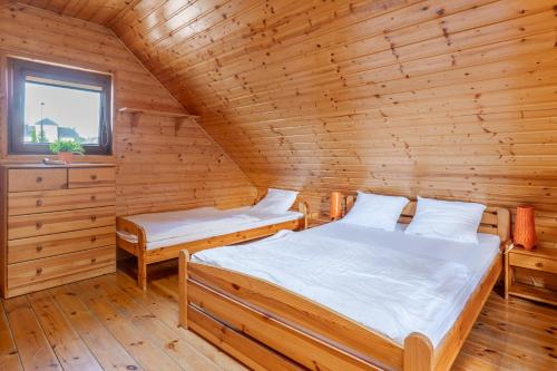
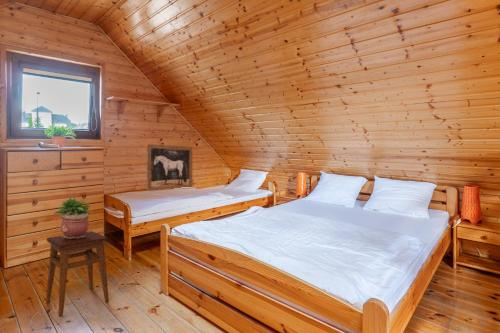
+ stool (77, 266)
+ potted plant (76, 216)
+ wall art (170, 167)
